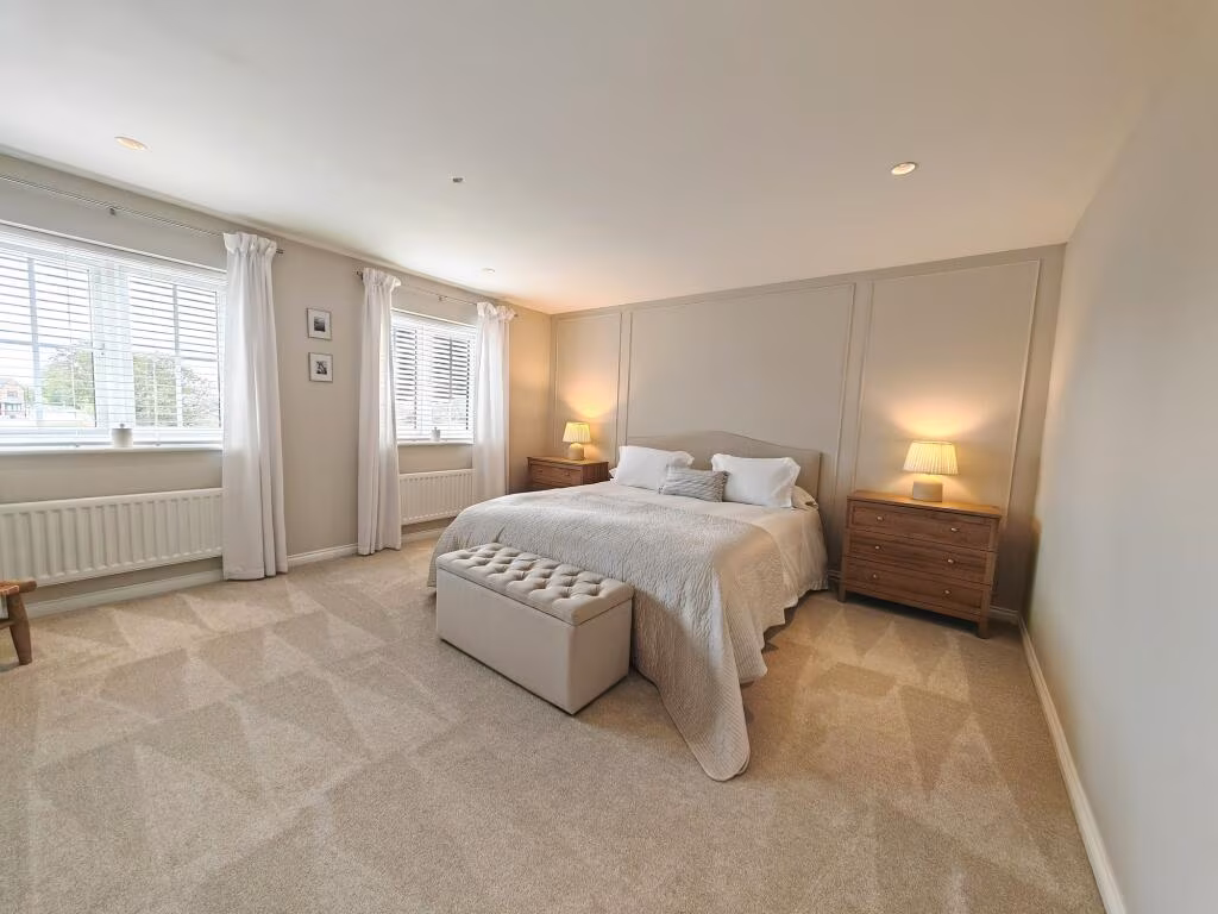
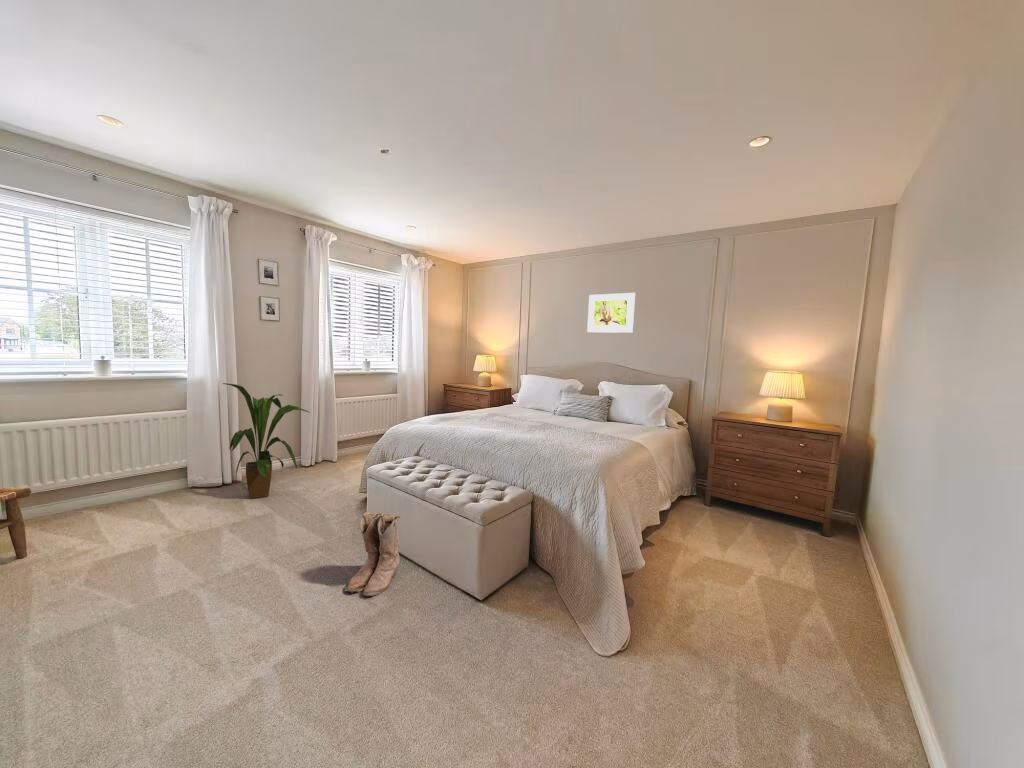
+ house plant (271, 439)
+ boots (374, 549)
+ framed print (610, 313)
